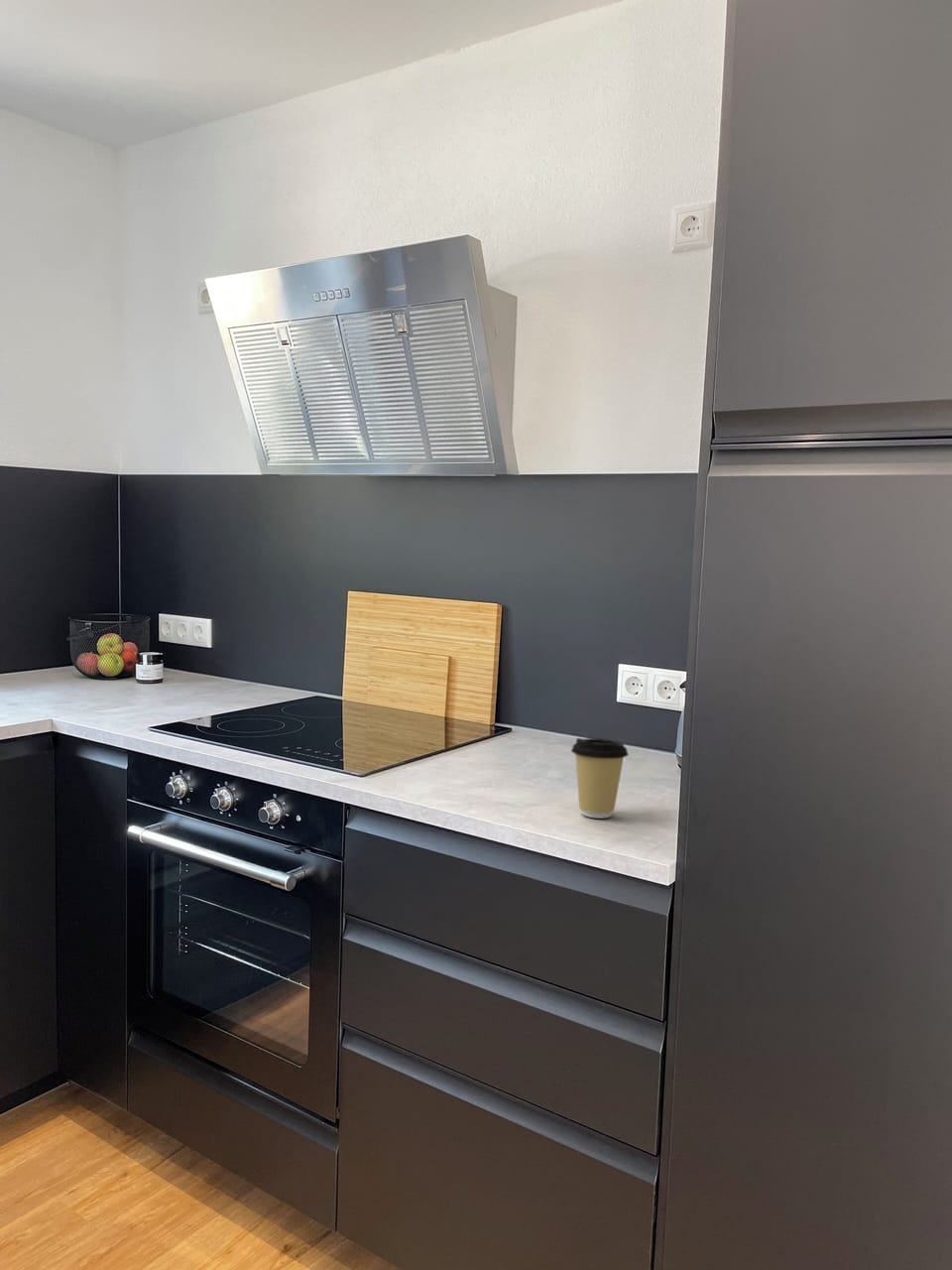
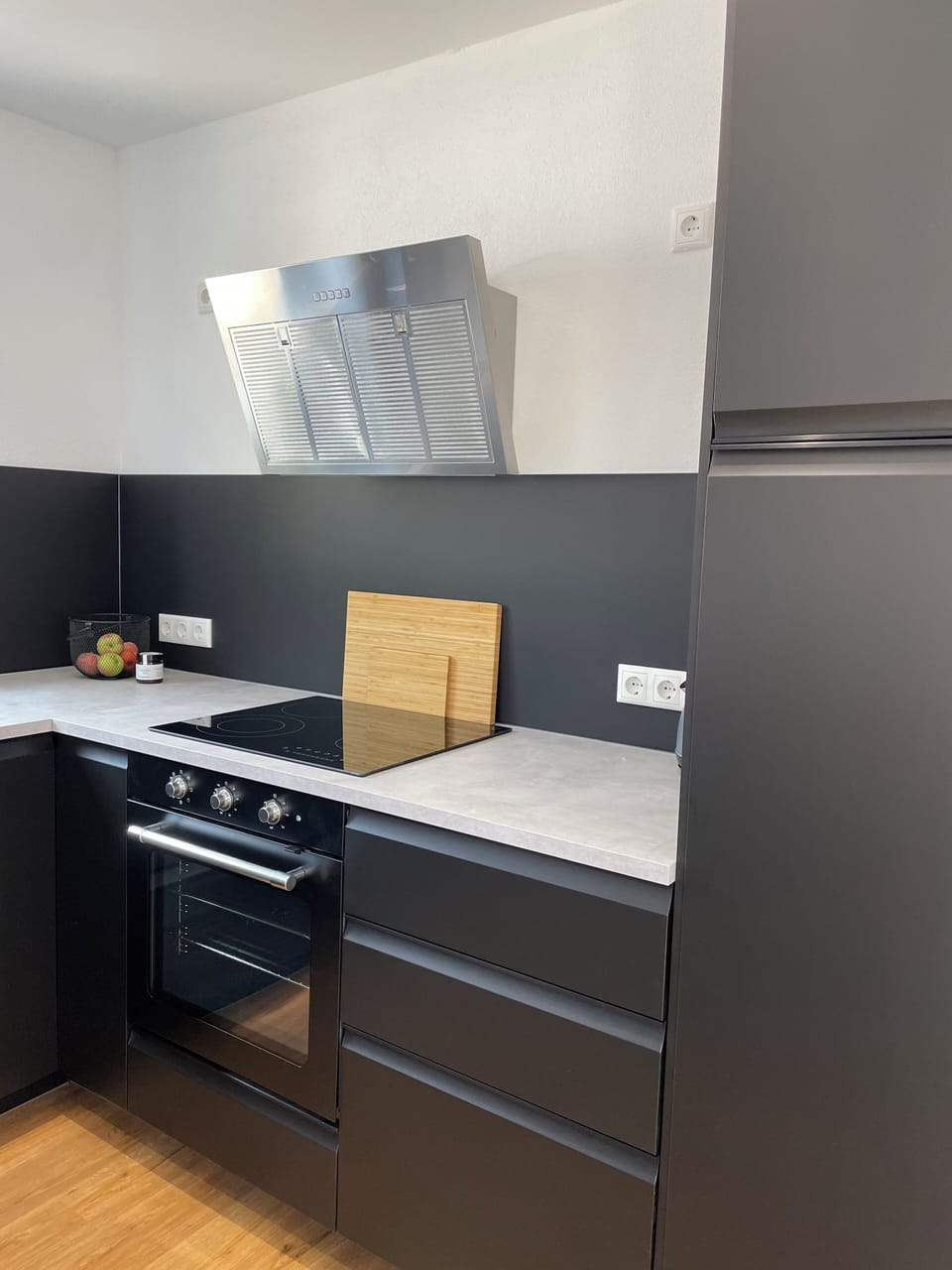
- coffee cup (598, 777)
